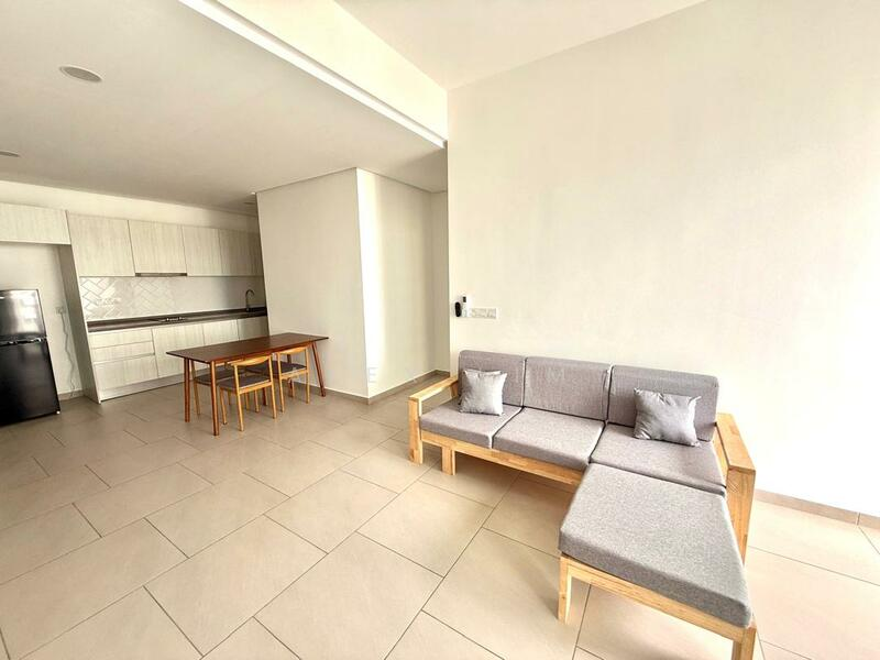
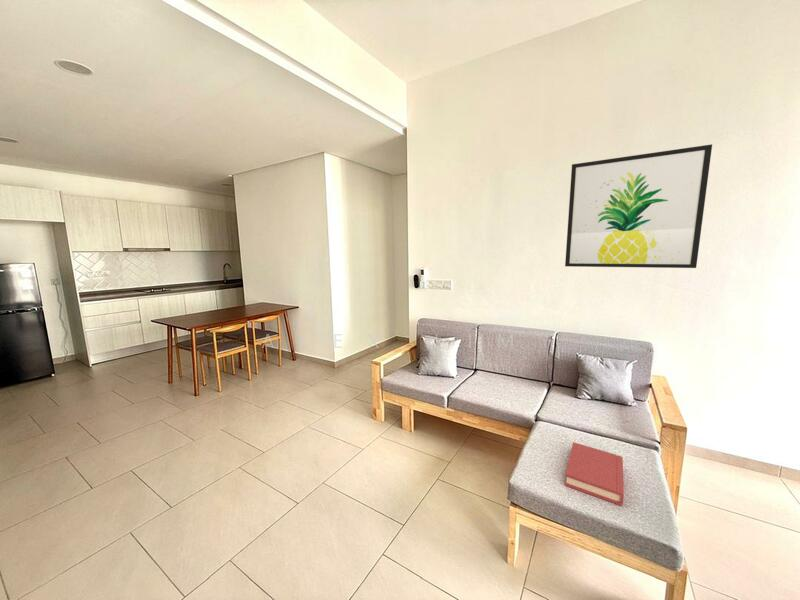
+ wall art (629, 212)
+ hardback book (594, 470)
